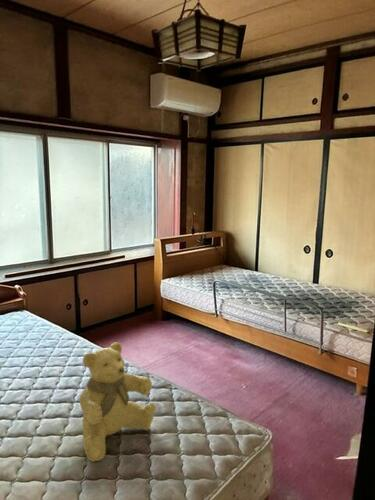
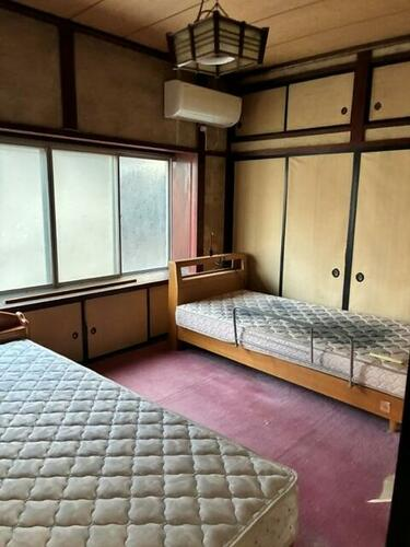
- teddy bear (112, 392)
